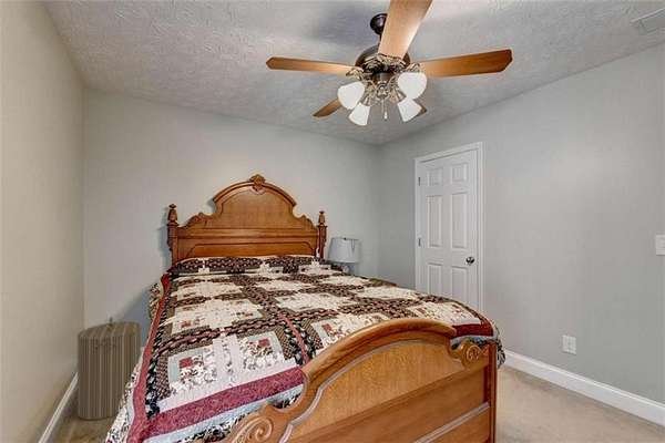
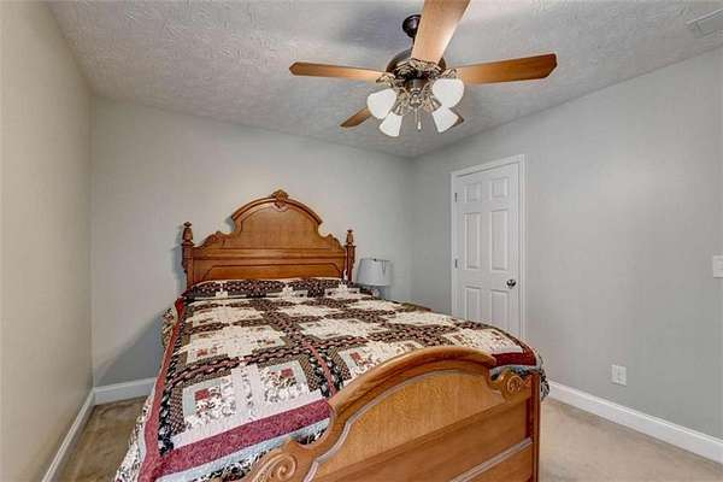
- laundry hamper (110, 360)
